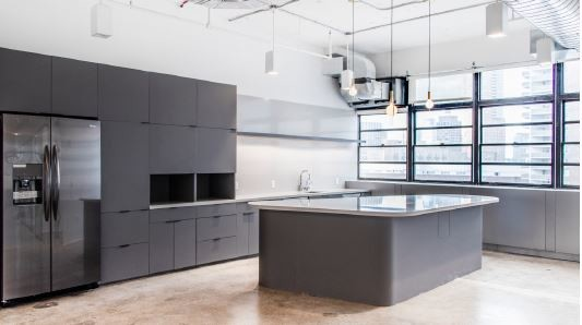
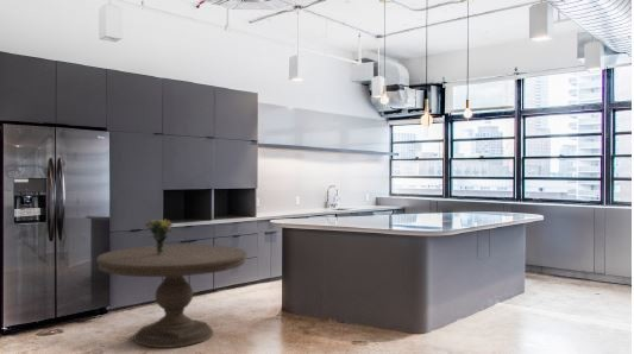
+ dining table (174, 295)
+ bouquet (159, 236)
